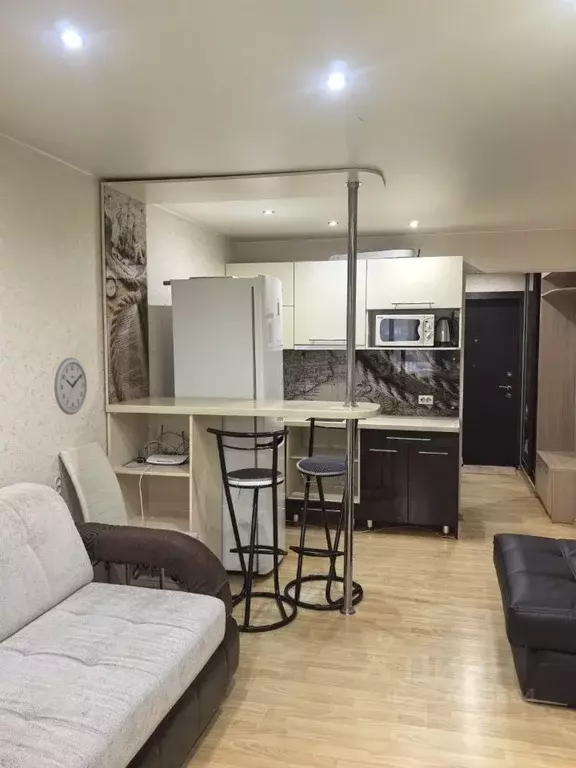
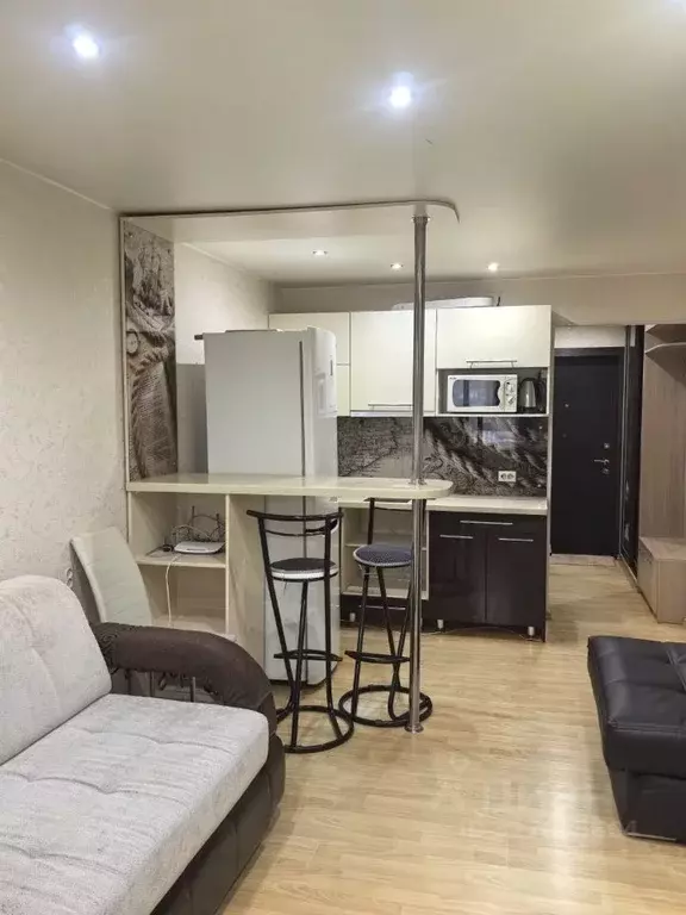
- wall clock (72, 386)
